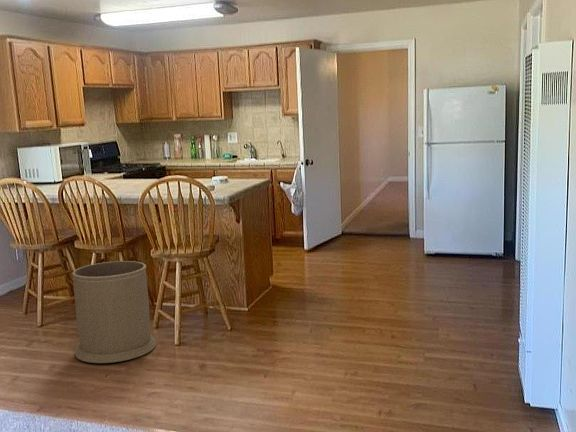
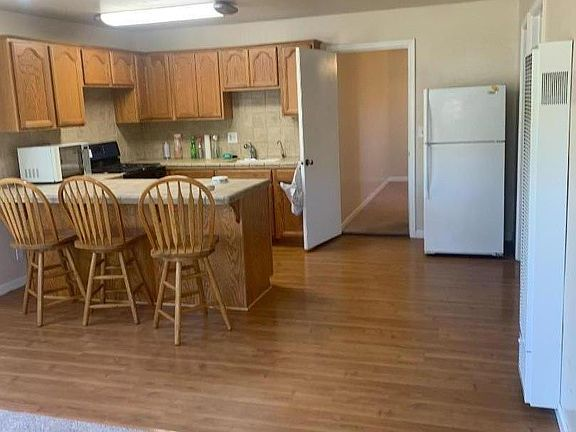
- trash can (113, 308)
